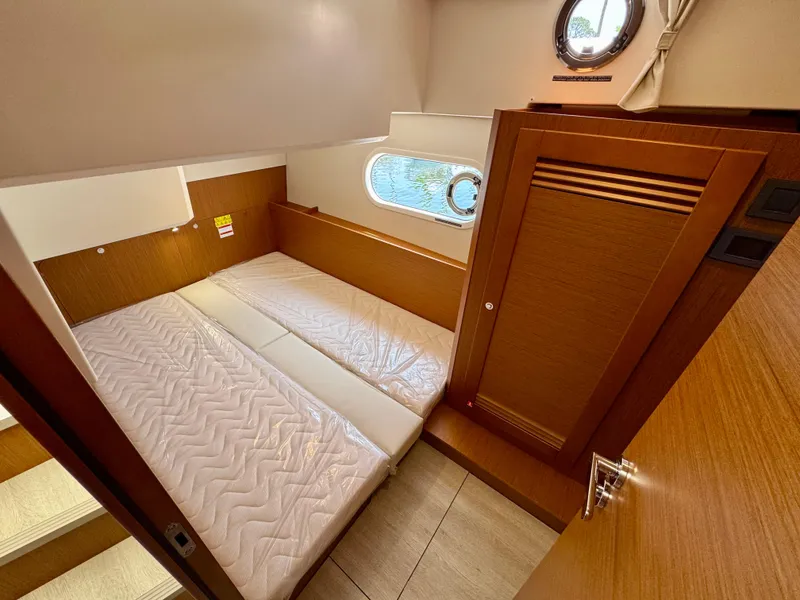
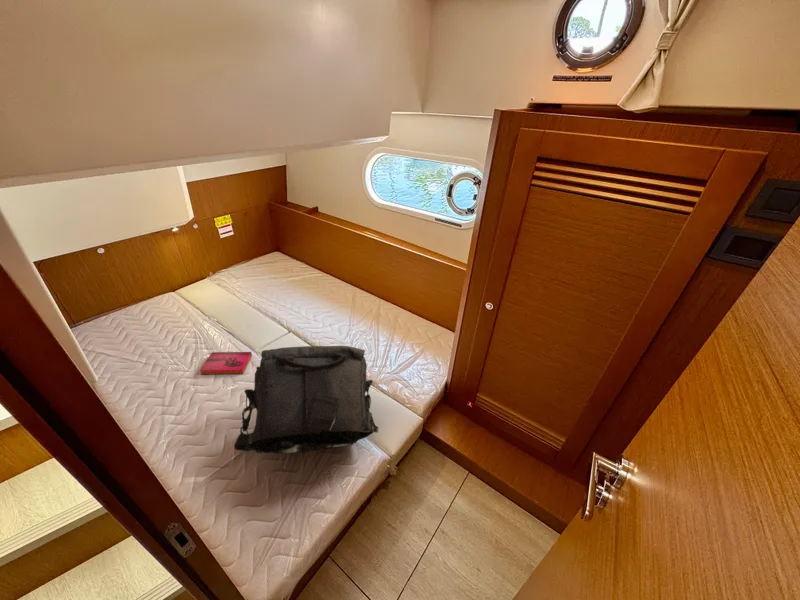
+ hardback book (227, 362)
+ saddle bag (310, 400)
